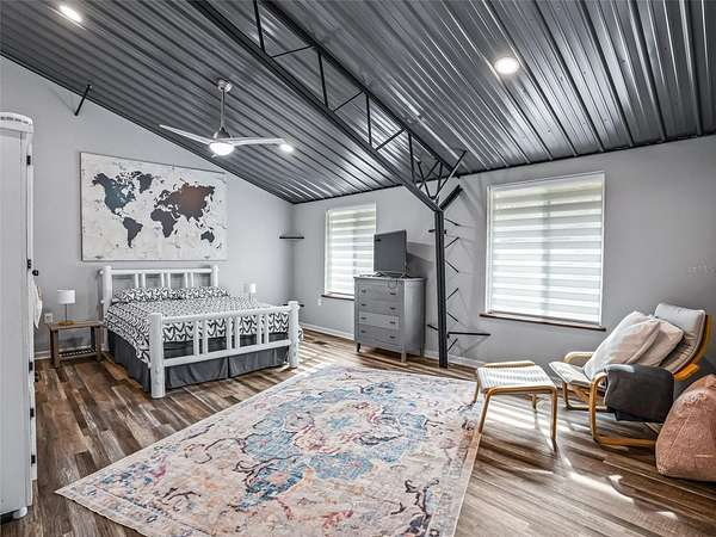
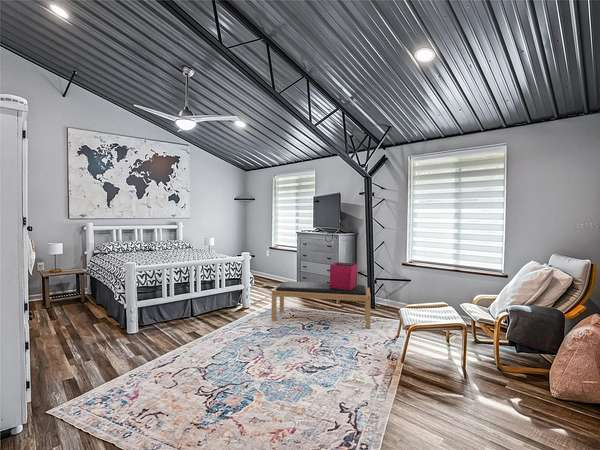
+ bench (321, 298)
+ storage bin (343, 275)
